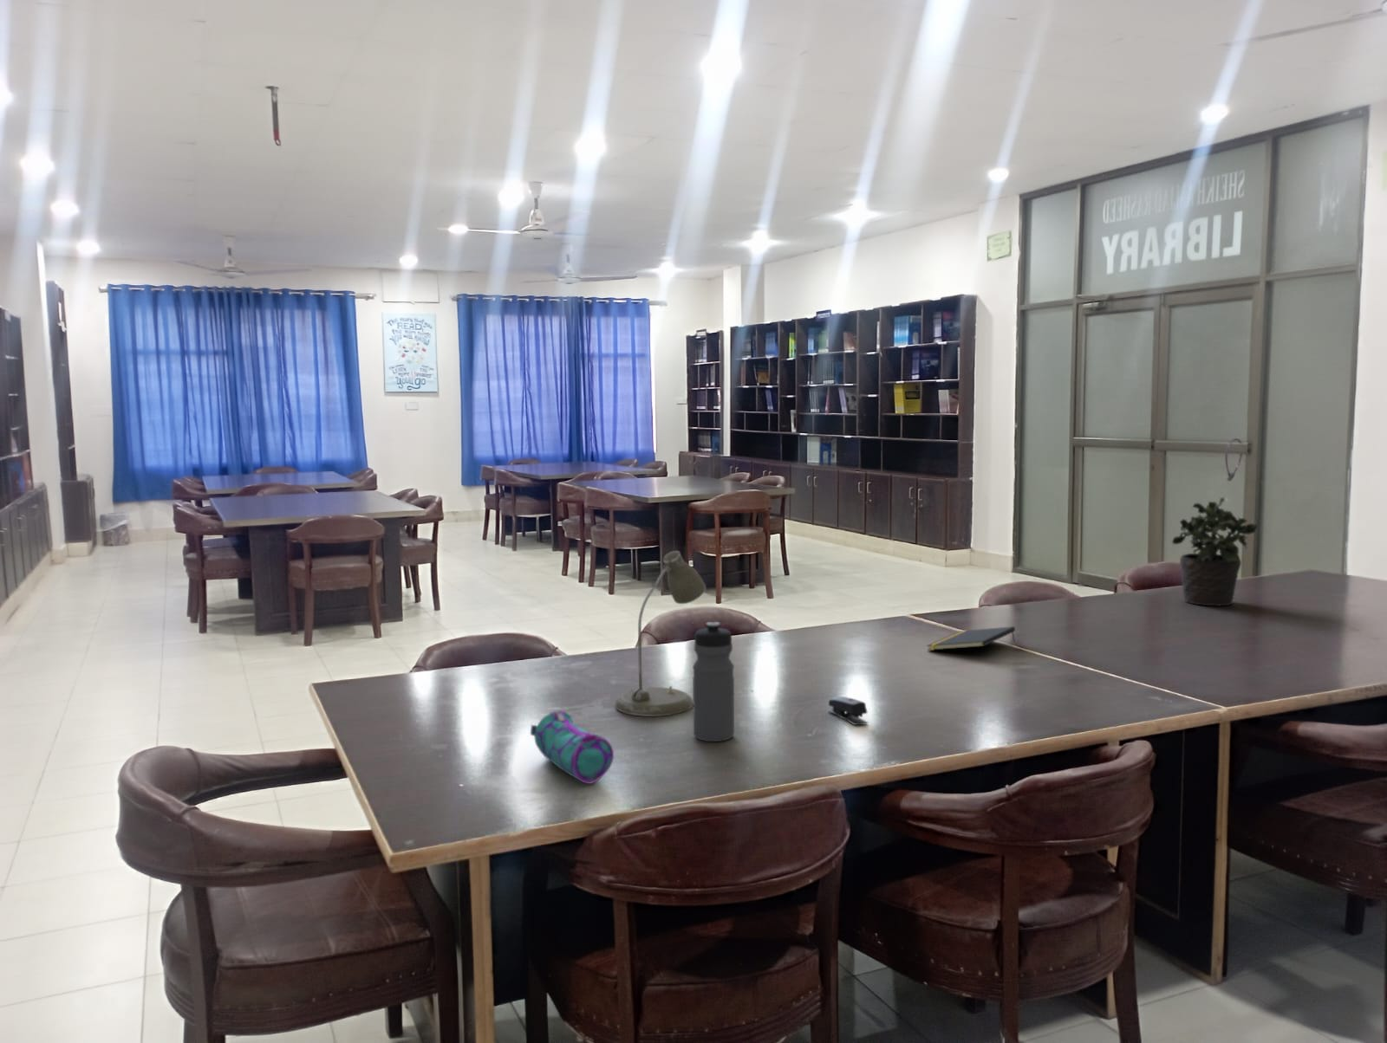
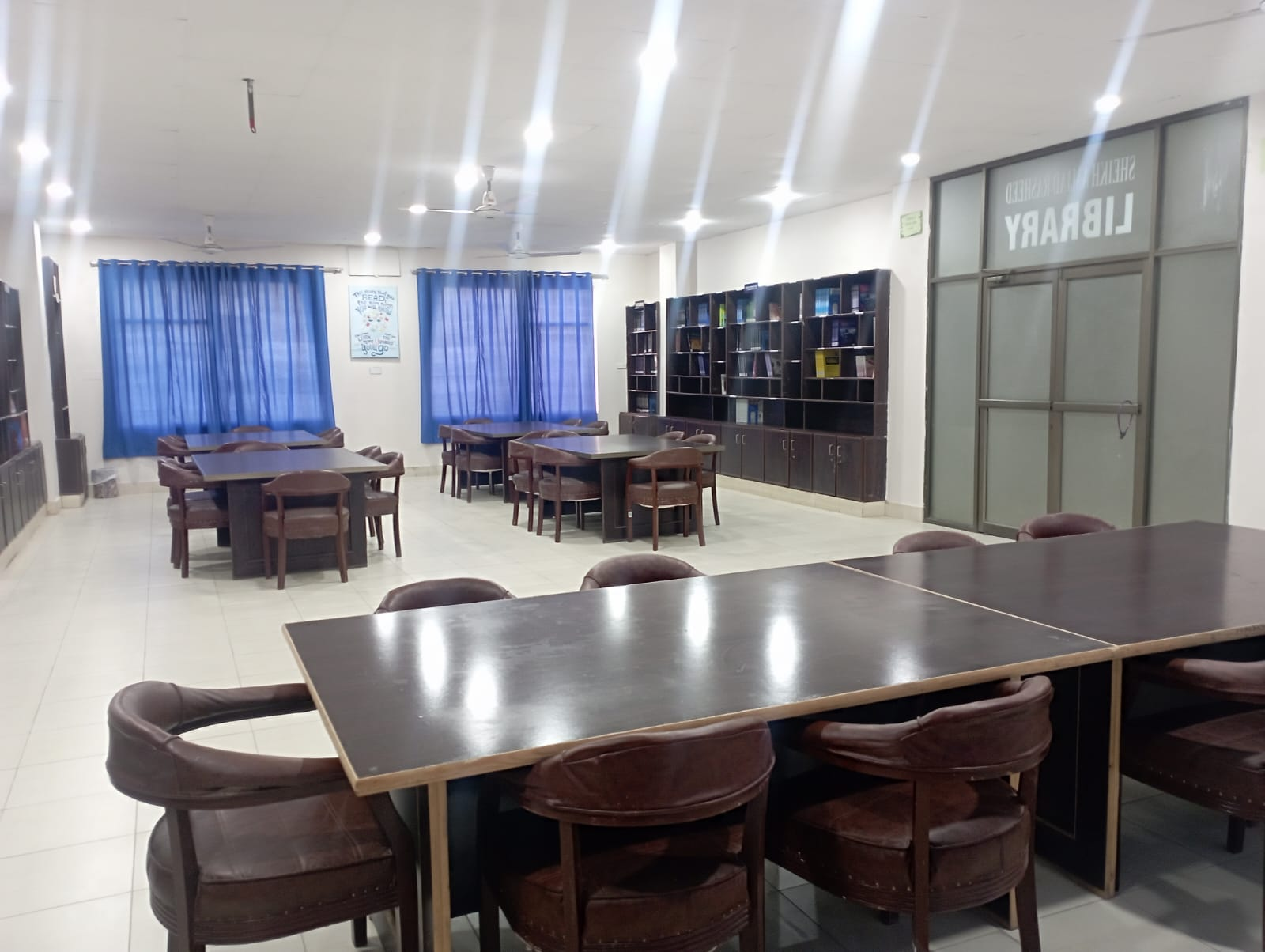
- water bottle (714, 679)
- notepad (971, 638)
- desk lamp (640, 628)
- stapler (846, 706)
- pencil case (571, 744)
- potted plant (1215, 550)
